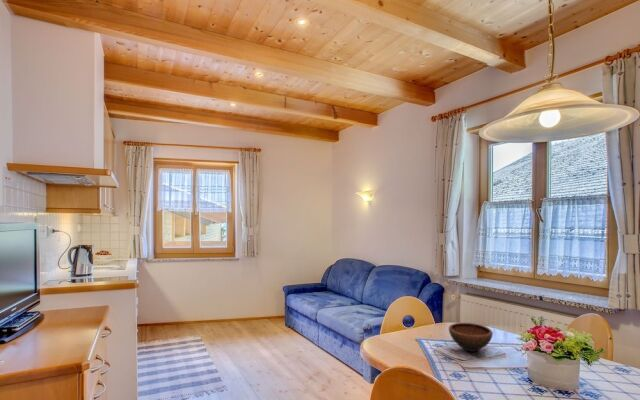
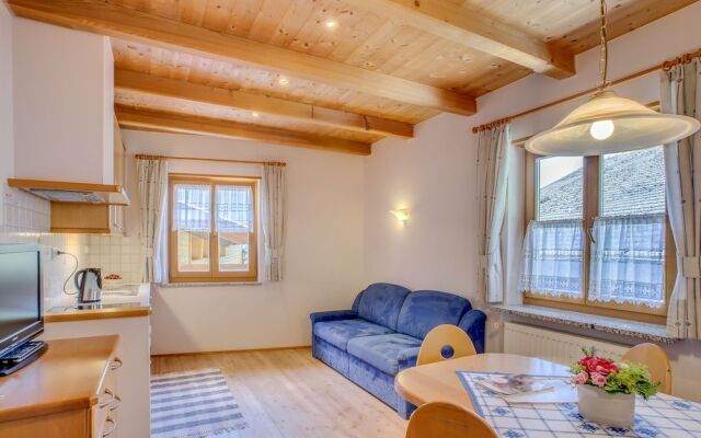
- bowl (470, 339)
